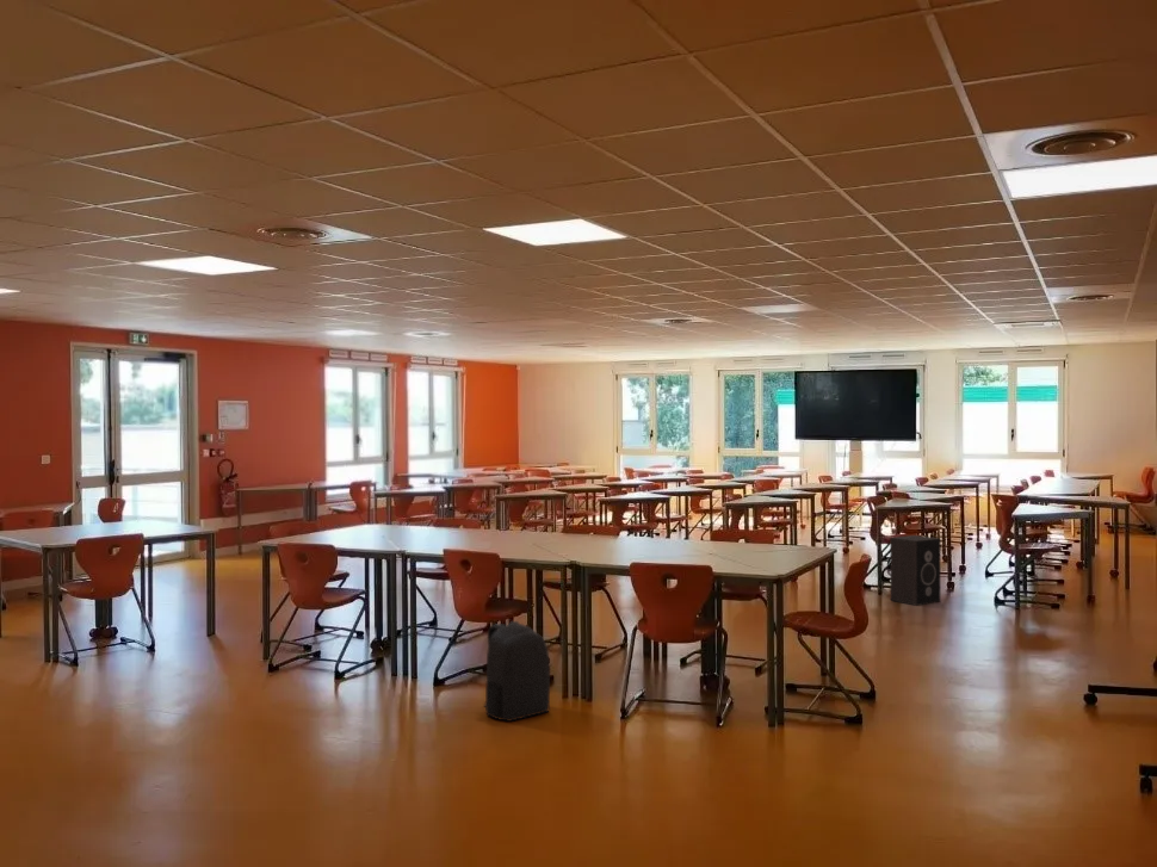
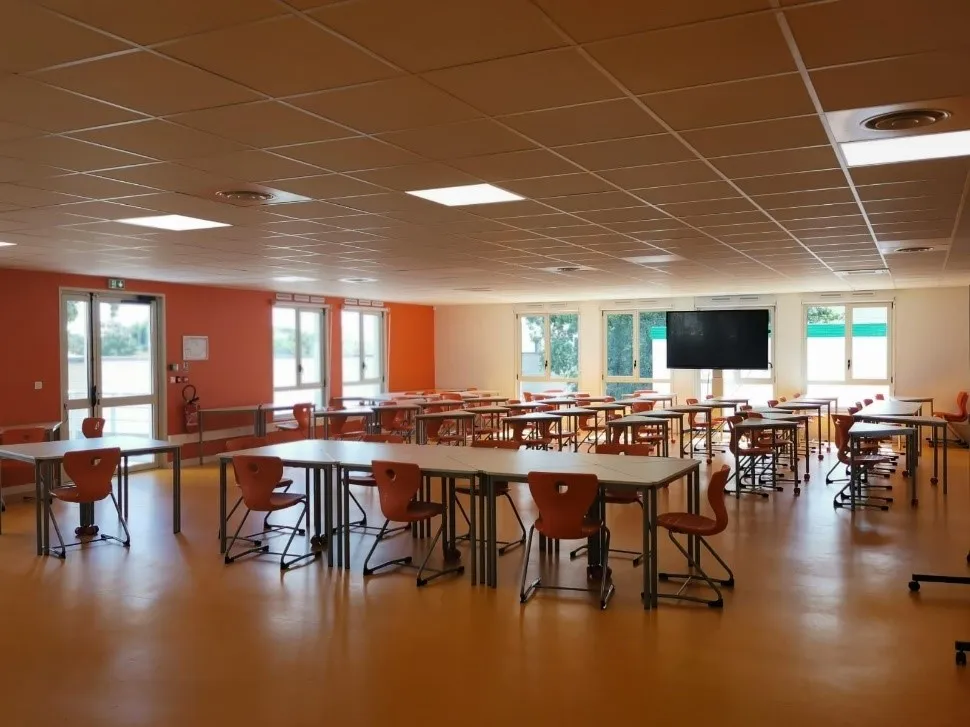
- speaker (915, 569)
- backpack (513, 664)
